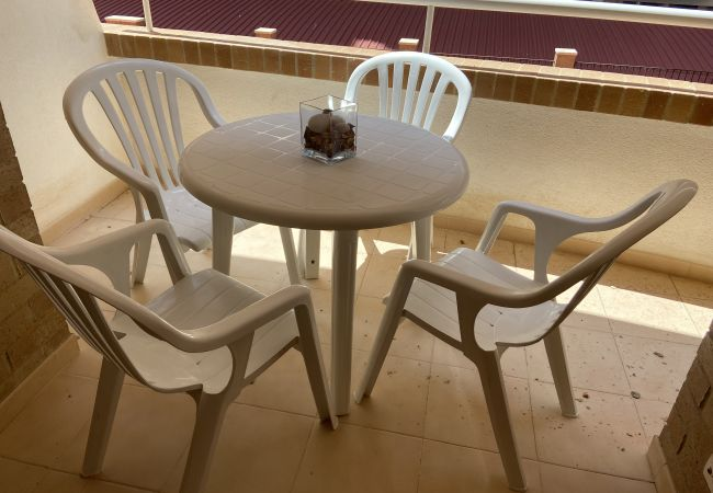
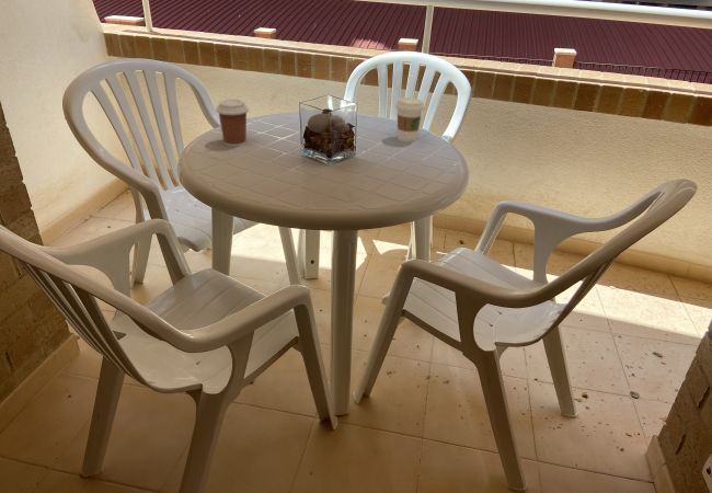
+ coffee cup (233, 123)
+ coffee cup (409, 119)
